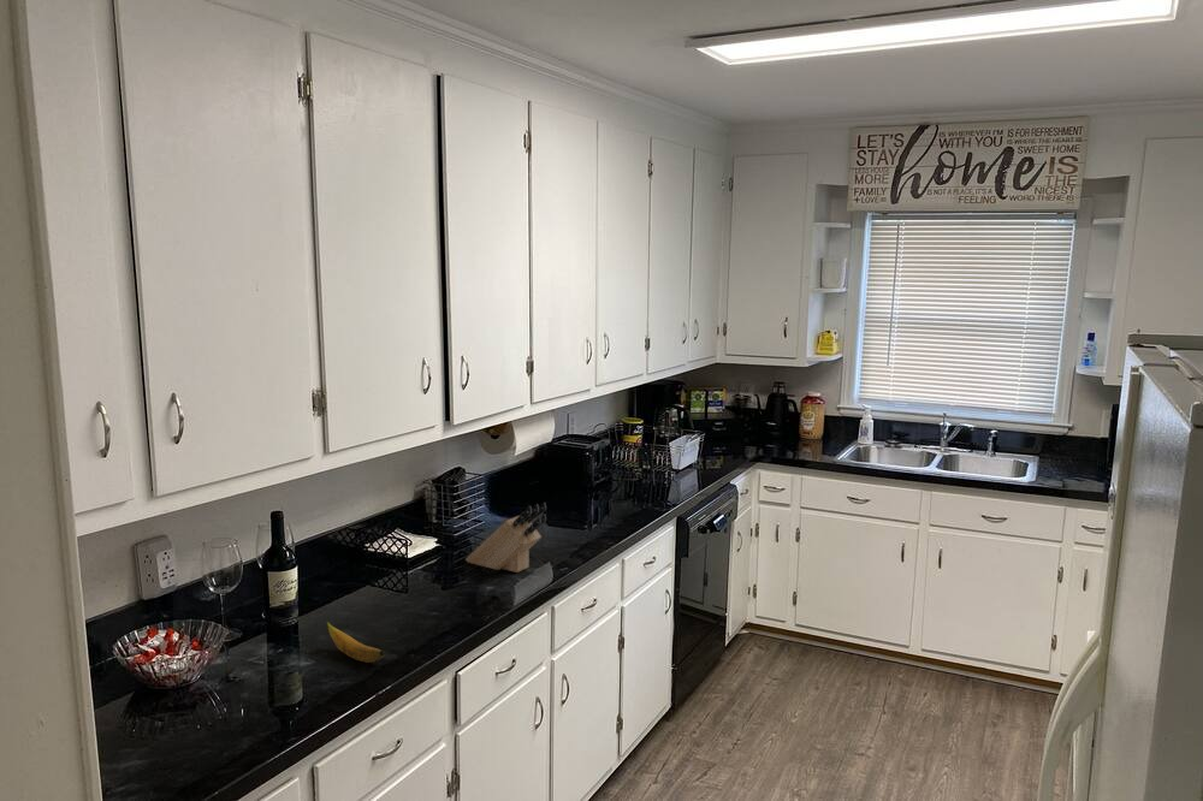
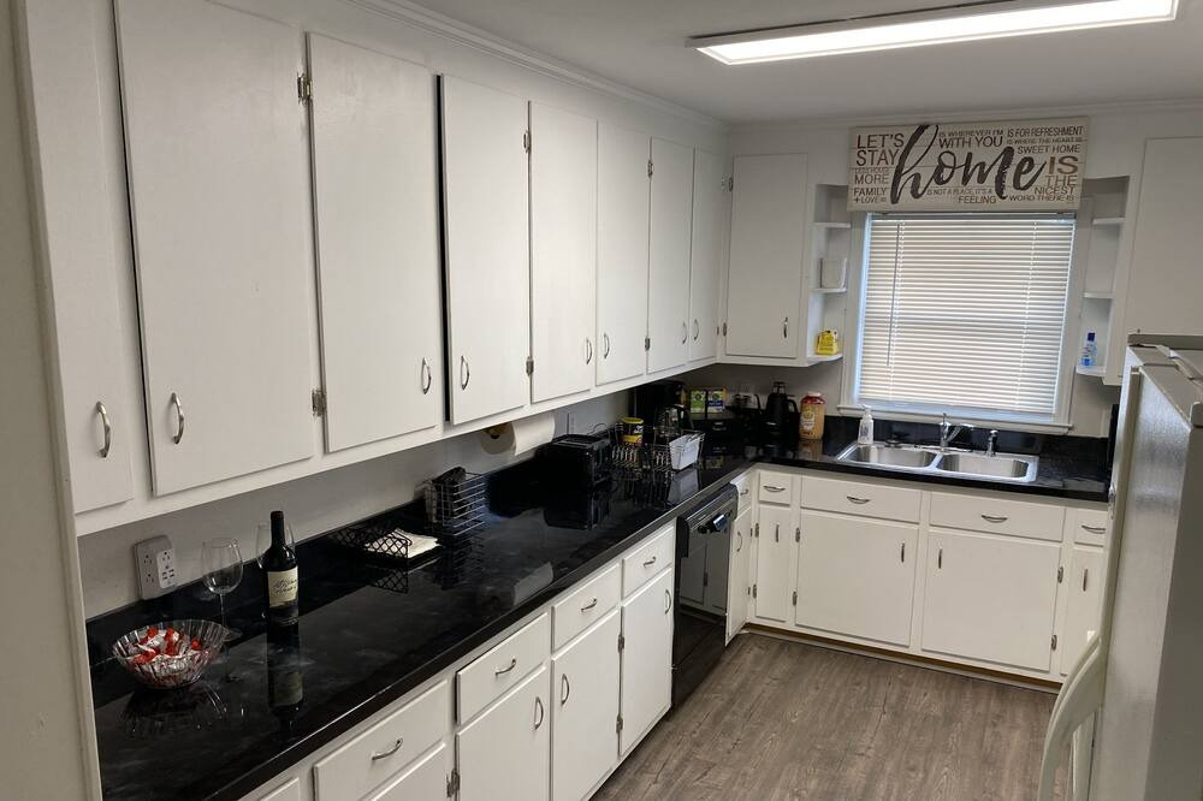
- banana (355, 642)
- knife block (508, 532)
